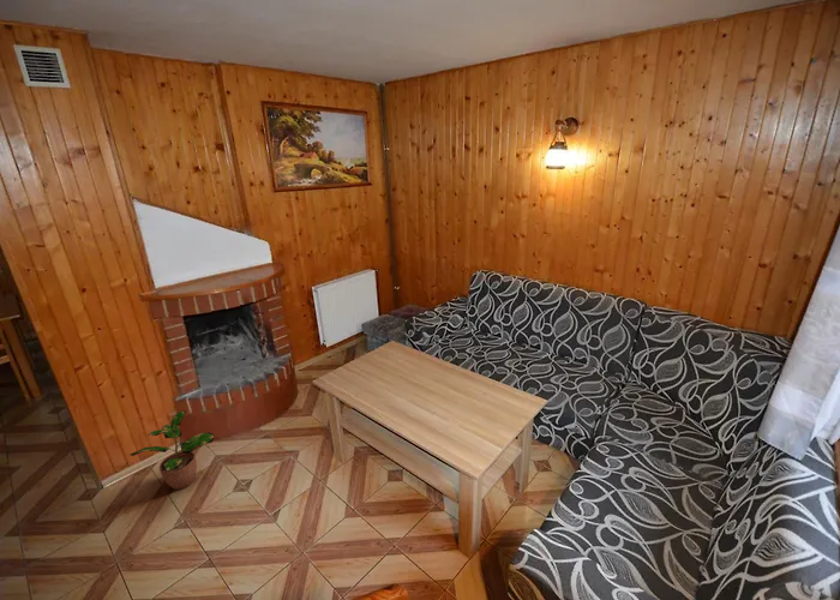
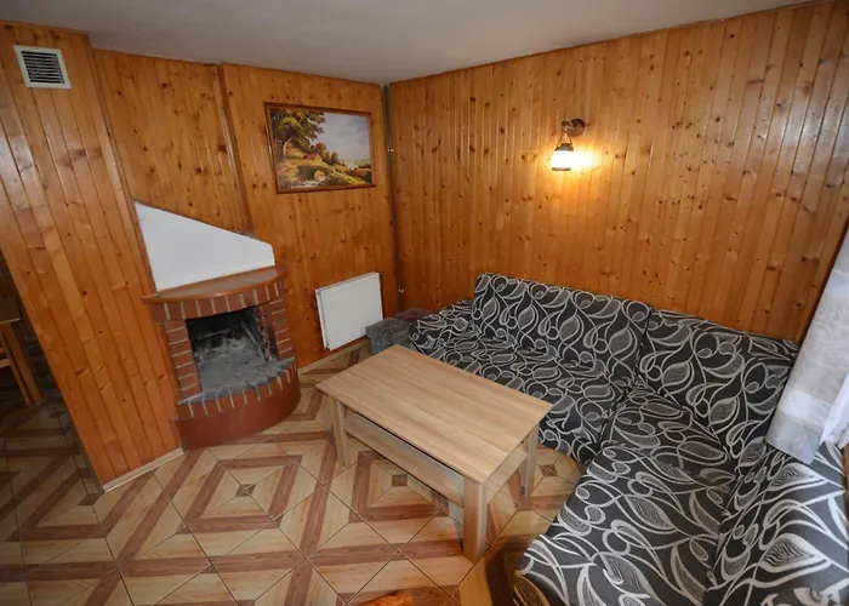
- potted plant (175, 450)
